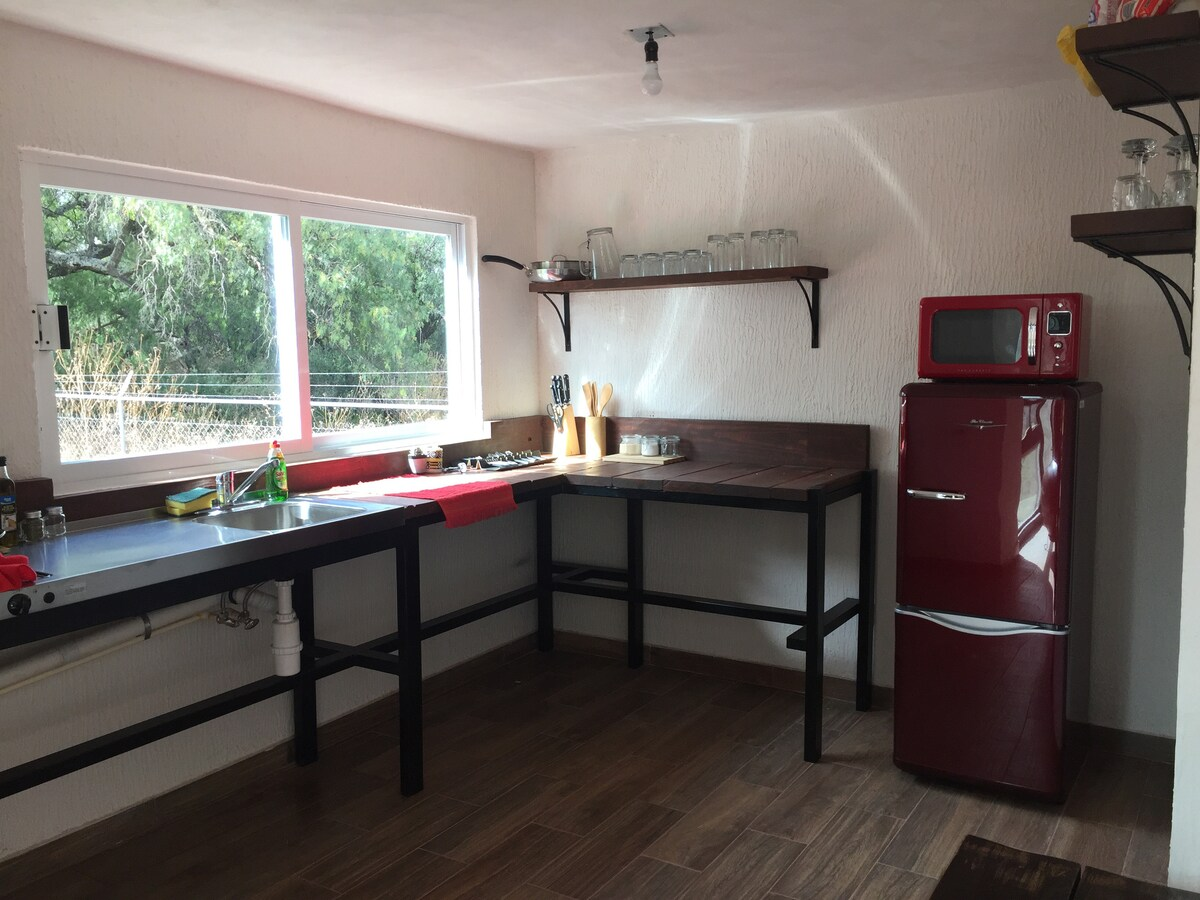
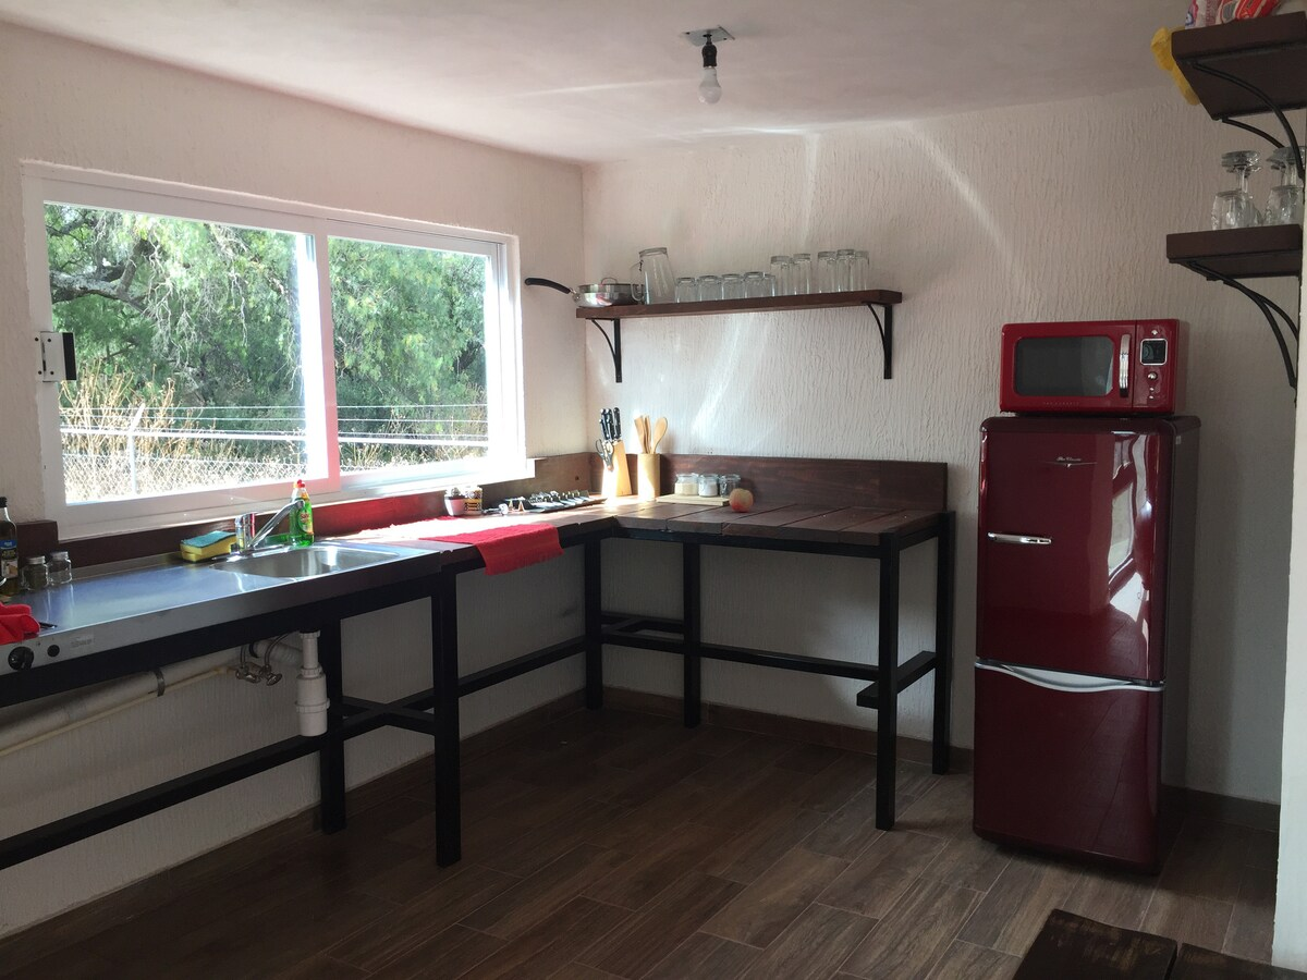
+ fruit (741, 500)
